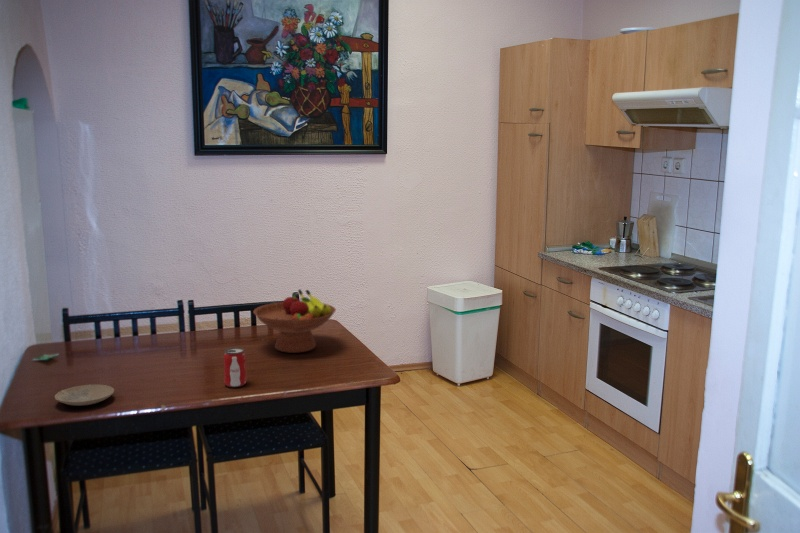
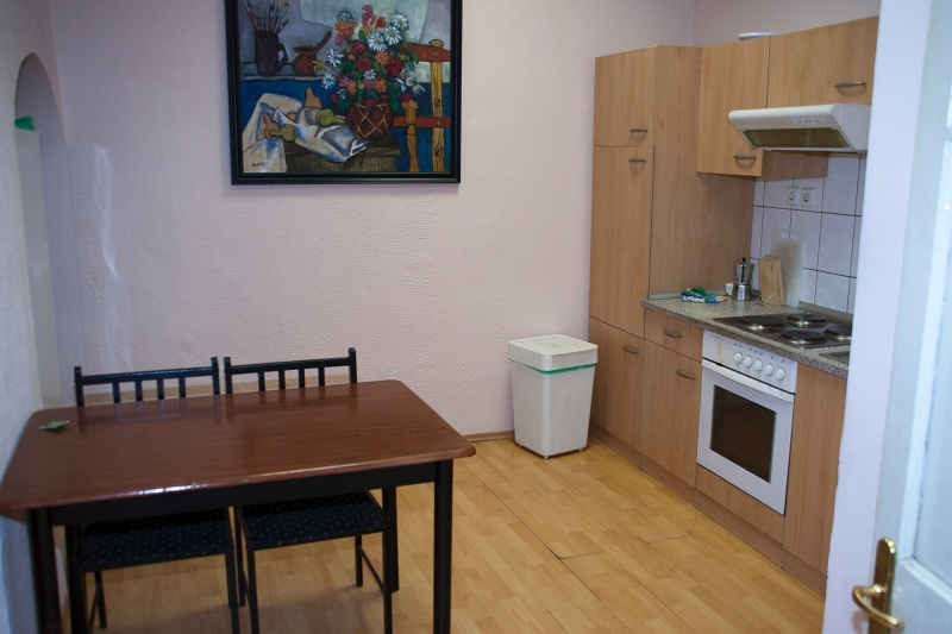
- fruit bowl (295, 321)
- beverage can (234, 367)
- plate (85, 396)
